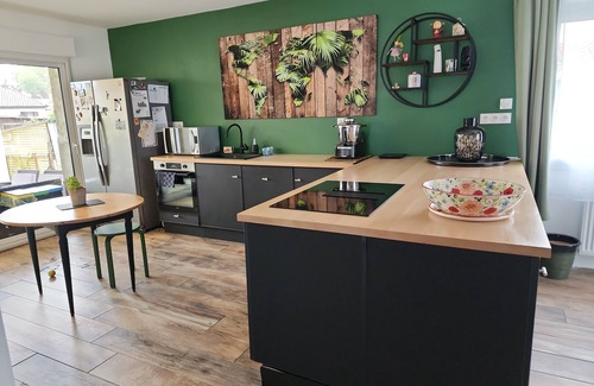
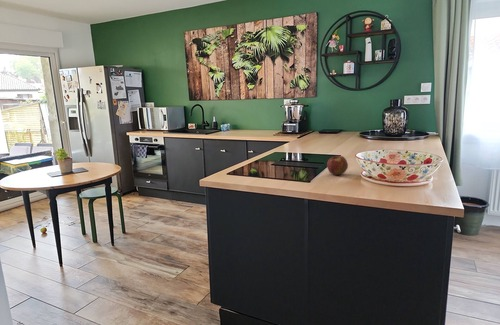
+ apple (337, 164)
